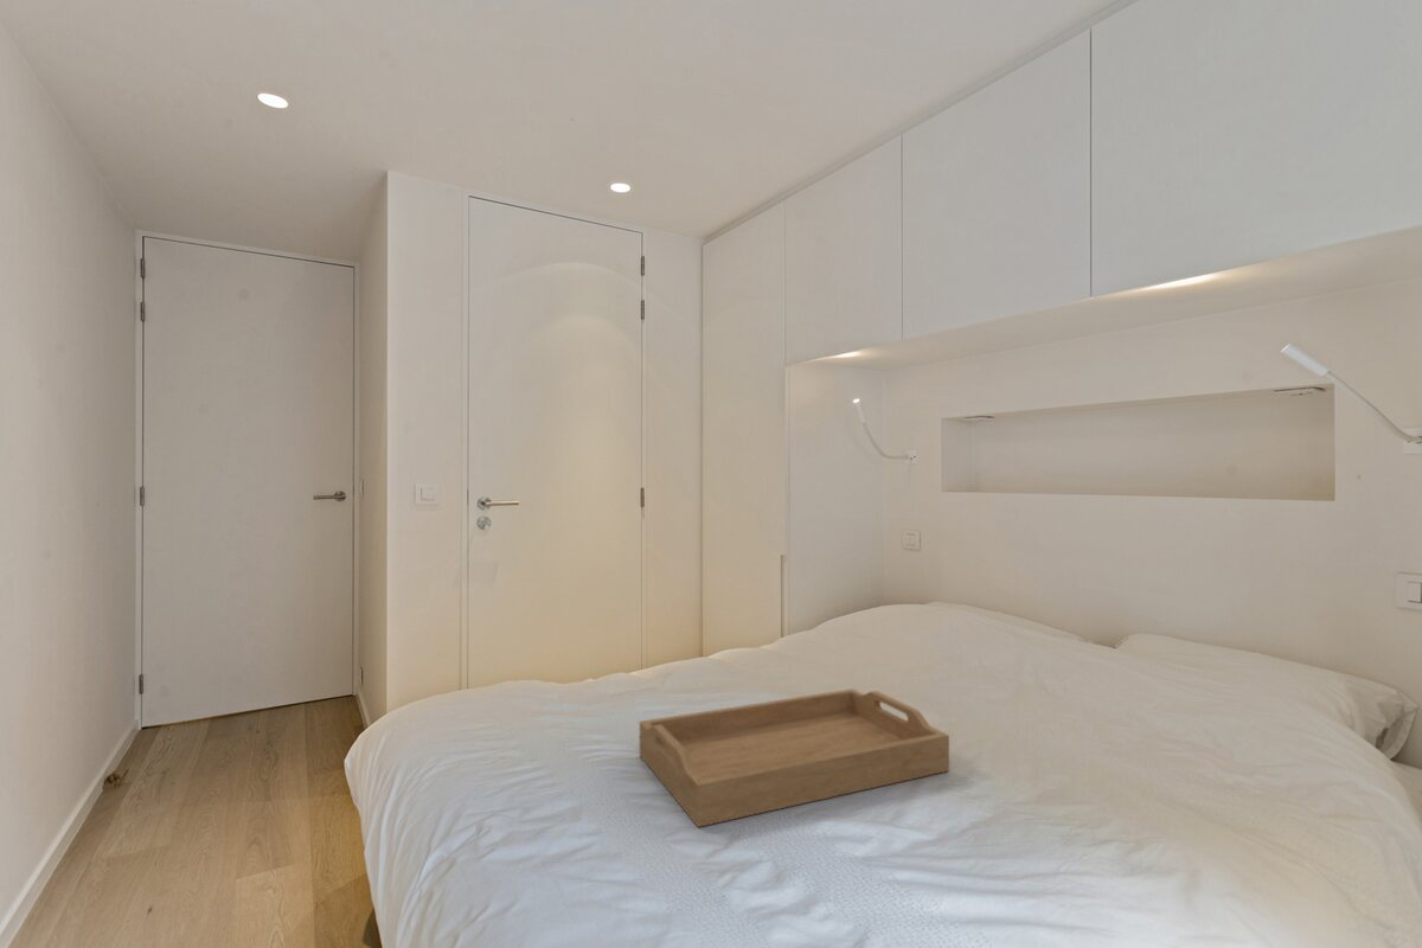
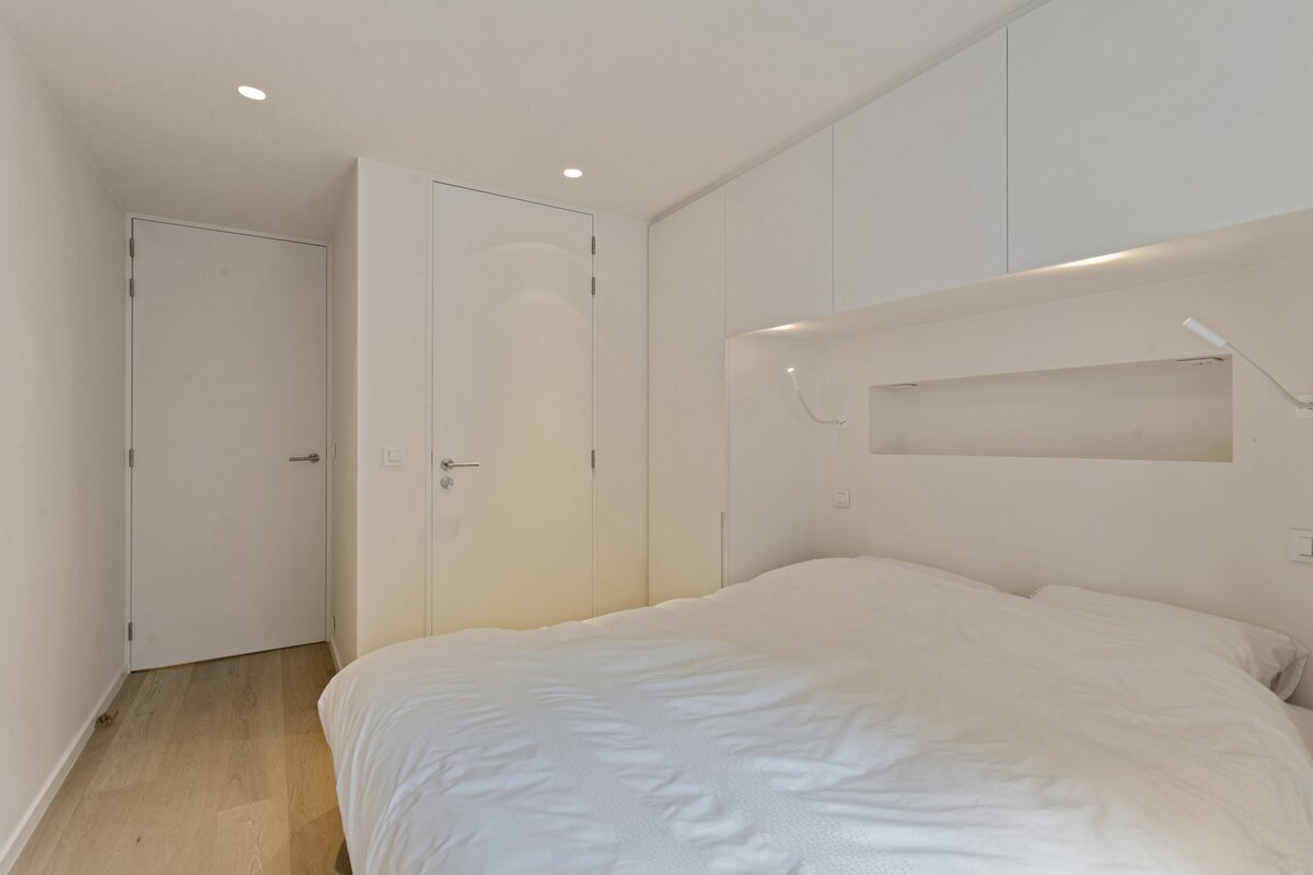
- serving tray (789, 739)
